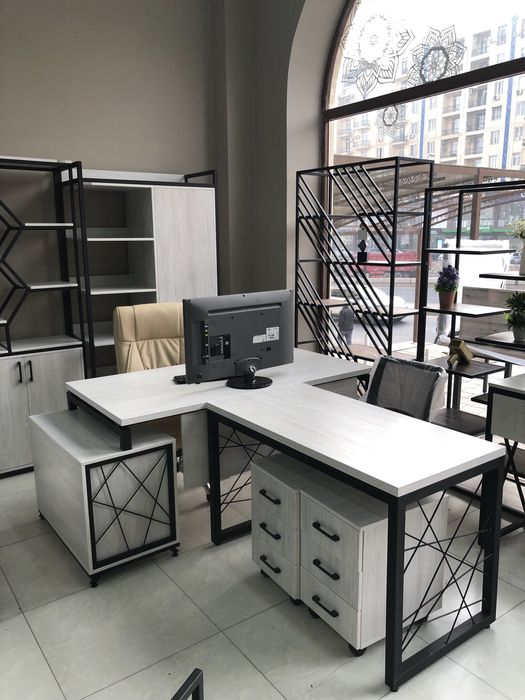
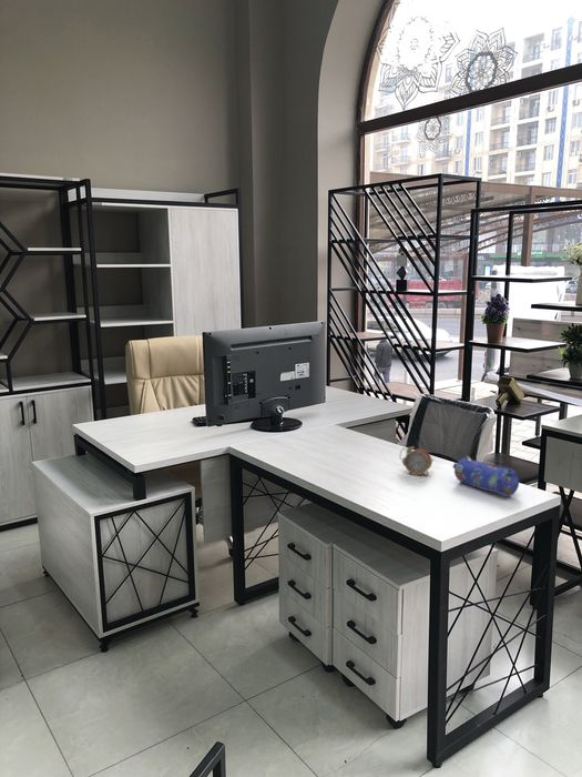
+ alarm clock (416, 460)
+ pencil case (486, 475)
